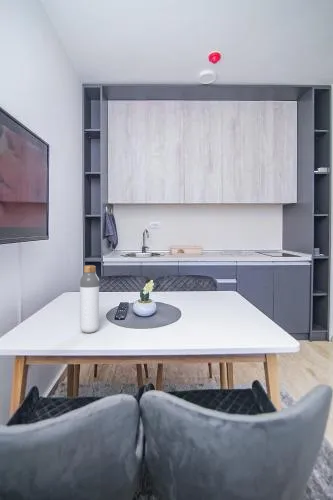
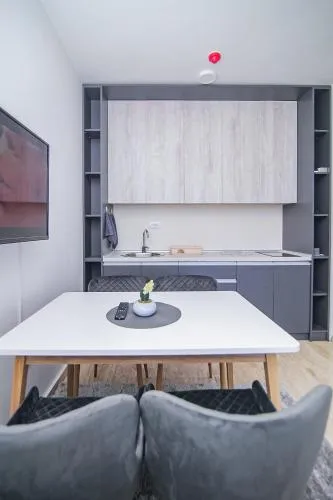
- bottle (89, 298)
